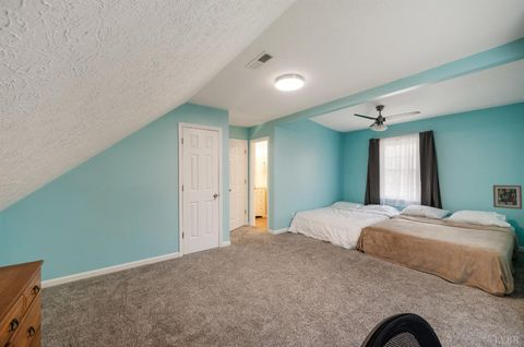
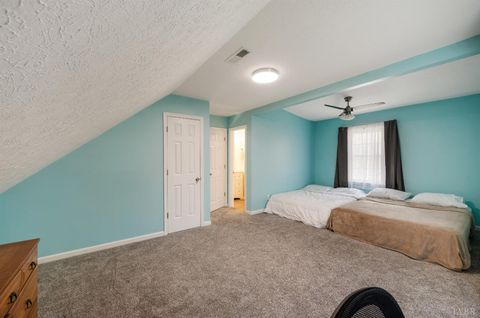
- wall art (507, 196)
